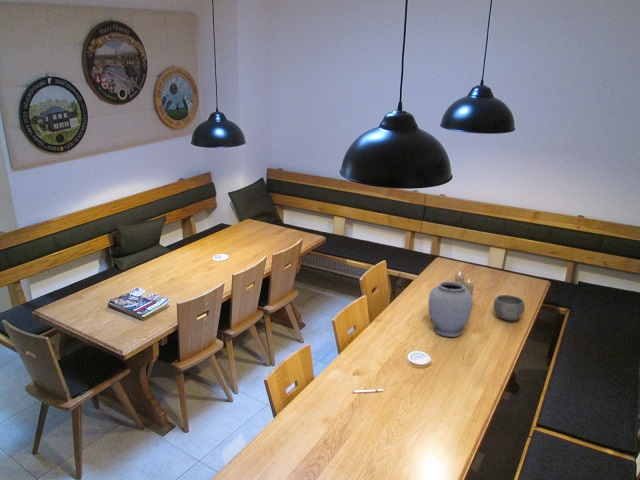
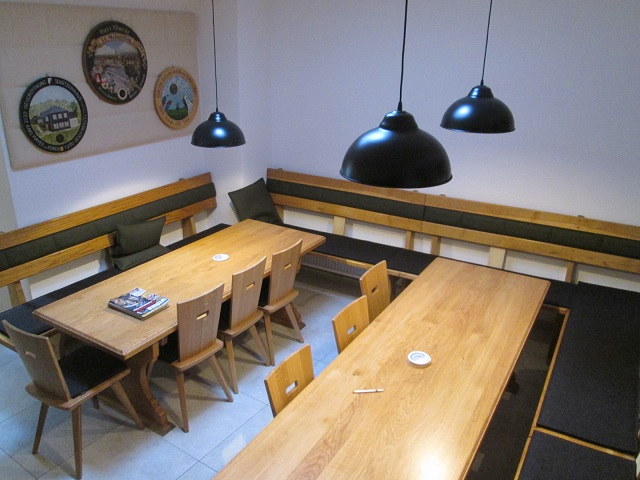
- vase (449, 308)
- candle (464, 285)
- bowl (508, 308)
